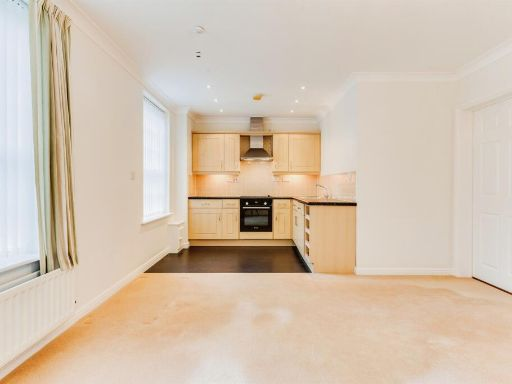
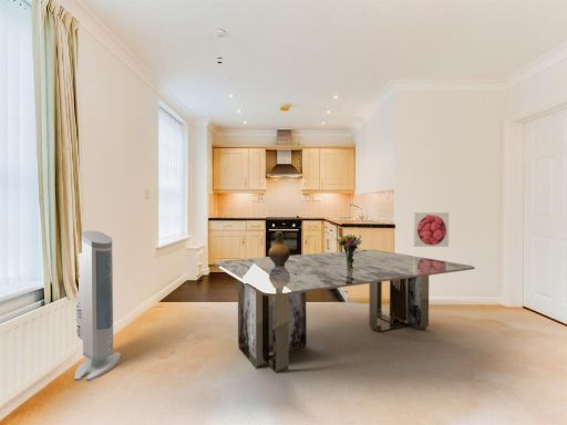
+ air purifier (97, 298)
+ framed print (431, 229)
+ bouquet (351, 251)
+ dining table (338, 287)
+ ceramic jug (279, 248)
